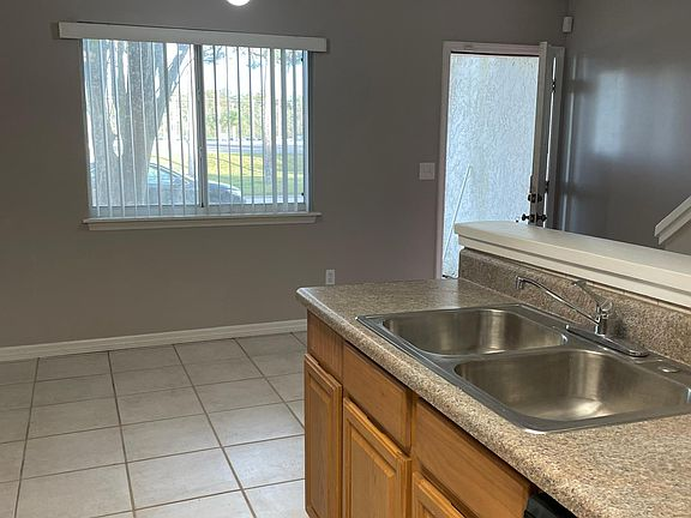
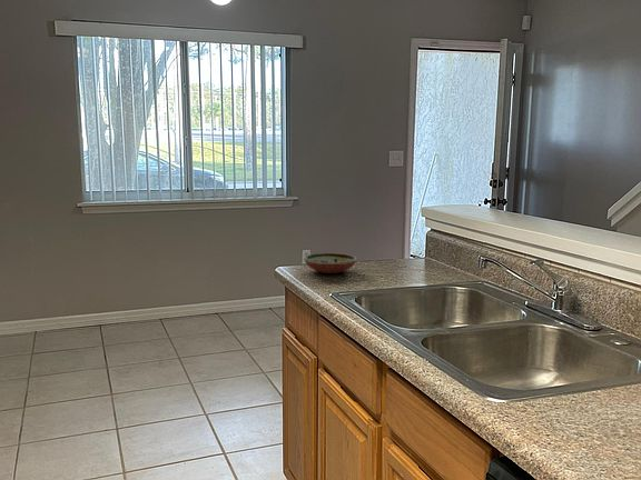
+ decorative bowl (329, 263)
